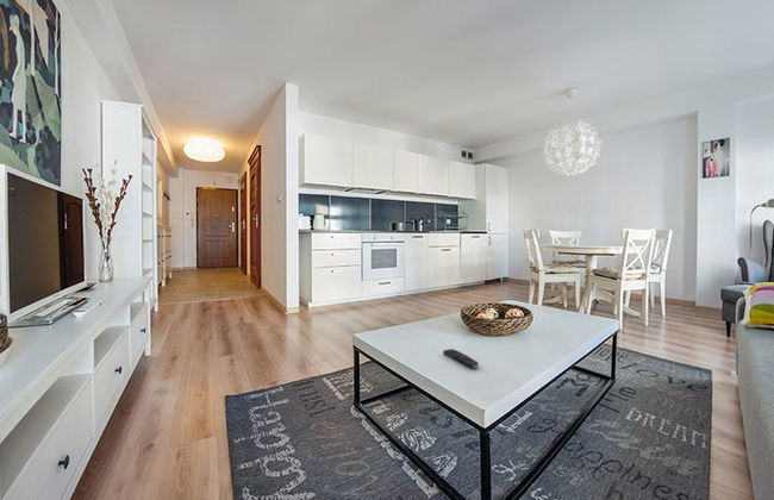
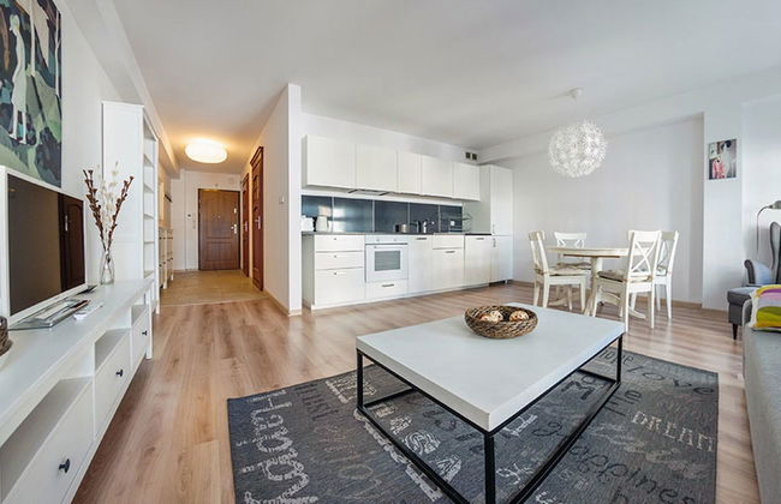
- remote control (461, 357)
